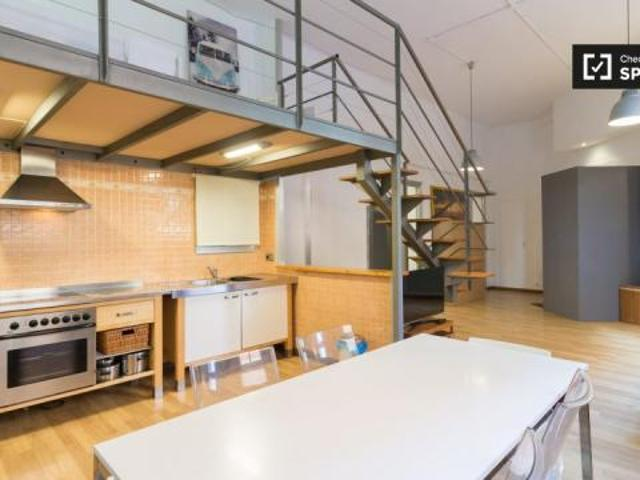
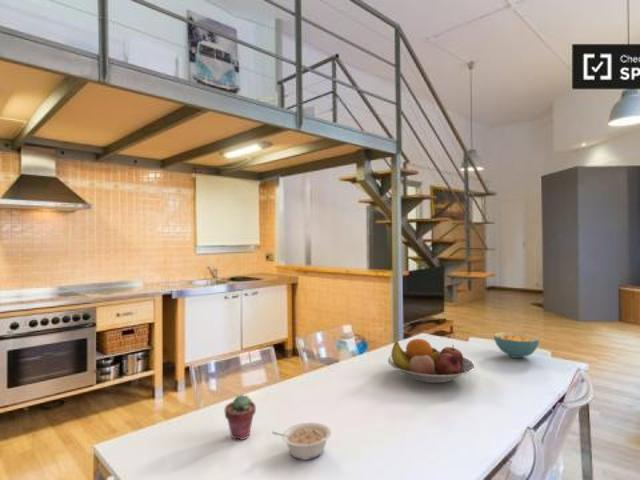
+ potted succulent (240, 414)
+ legume (305, 441)
+ cereal bowl (516, 346)
+ fruit bowl (430, 358)
